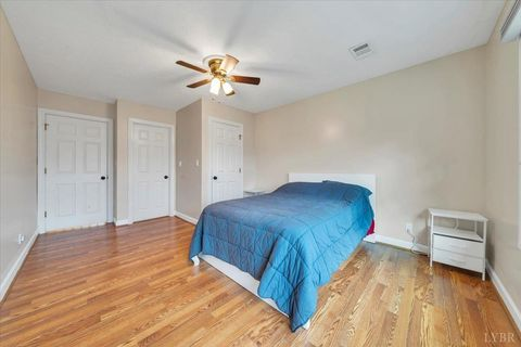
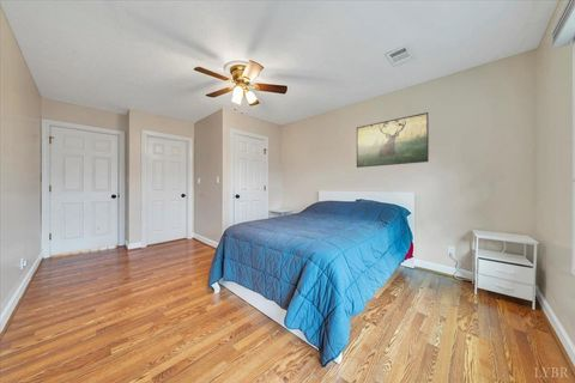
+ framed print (388, 142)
